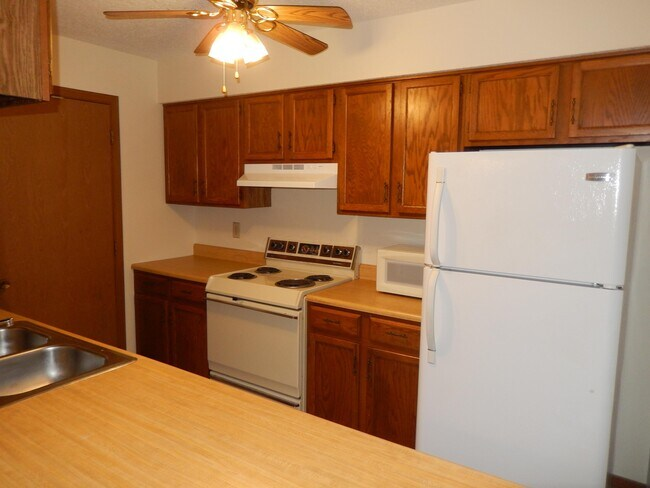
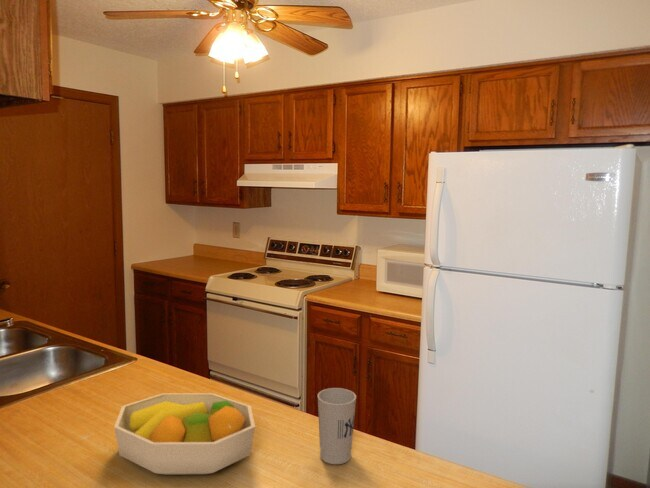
+ fruit bowl (186, 426)
+ cup (336, 426)
